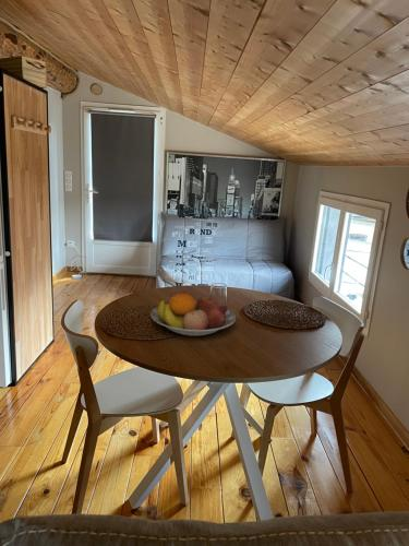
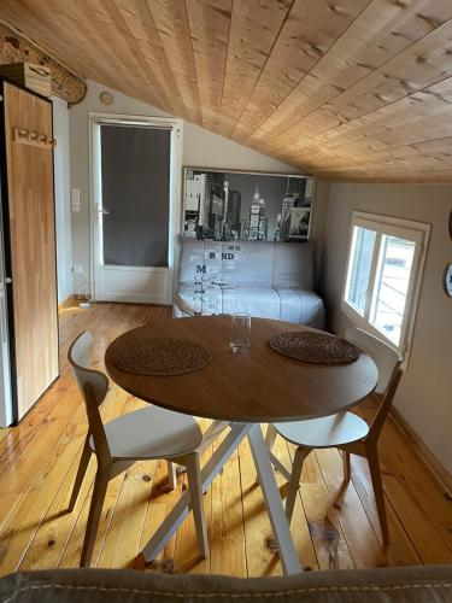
- fruit bowl (193, 311)
